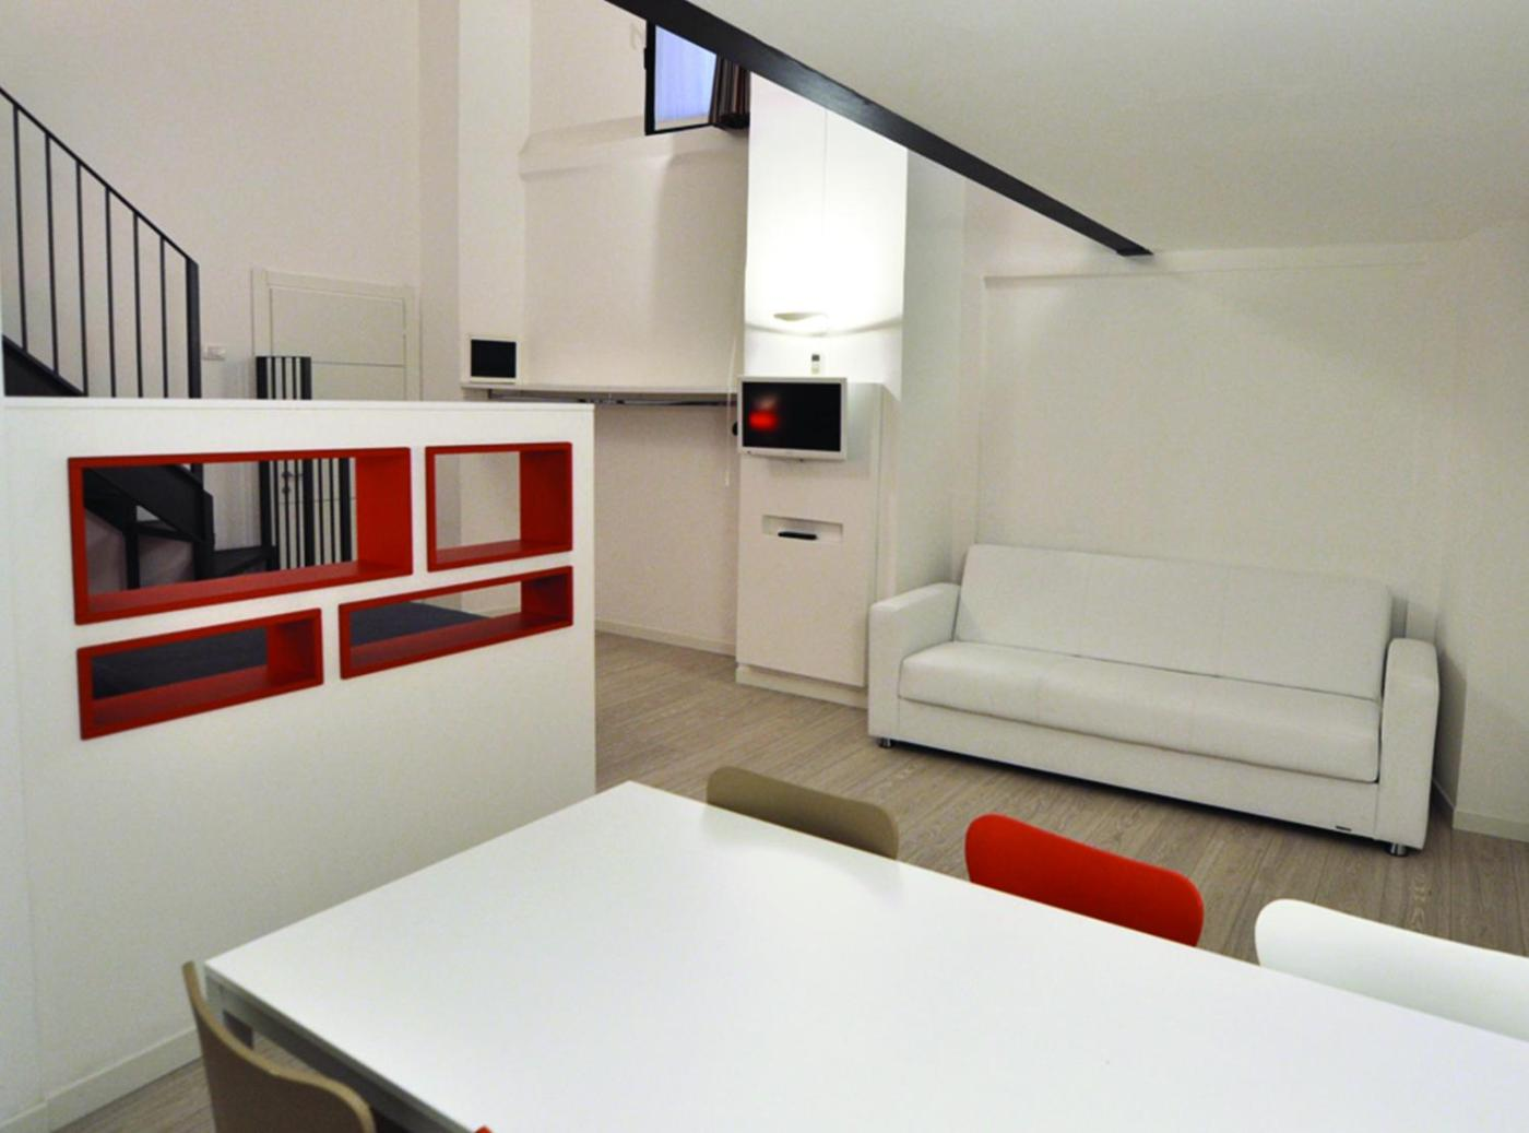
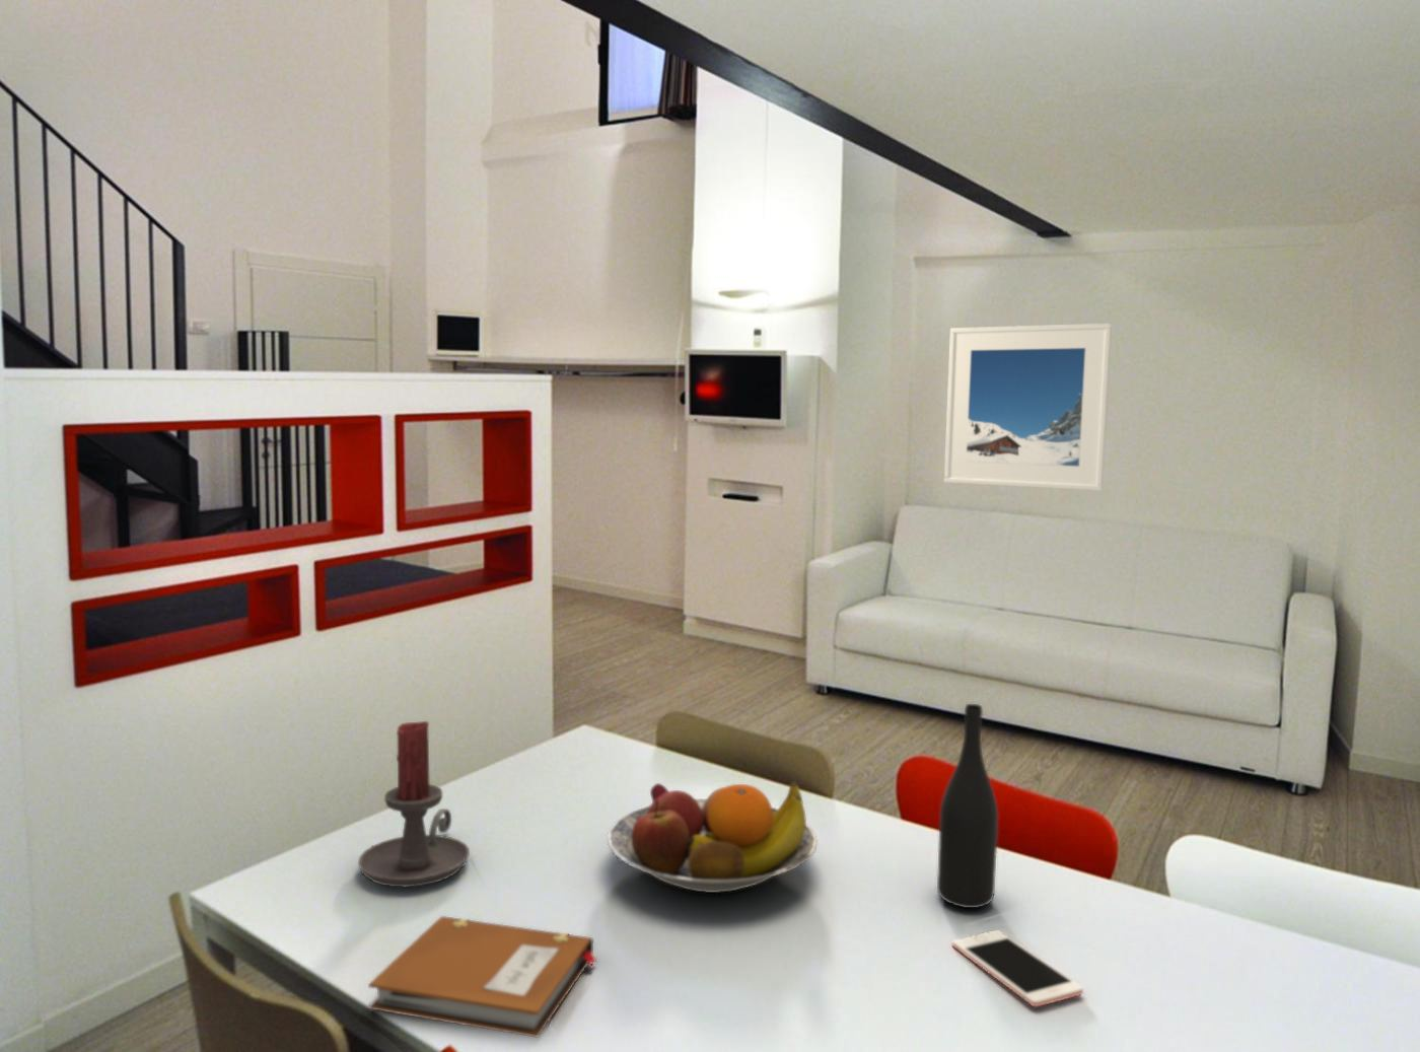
+ cell phone (1014, 966)
+ candle holder (420, 789)
+ wine bottle (969, 803)
+ notebook (491, 970)
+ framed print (1023, 407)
+ fruit bowl (712, 827)
